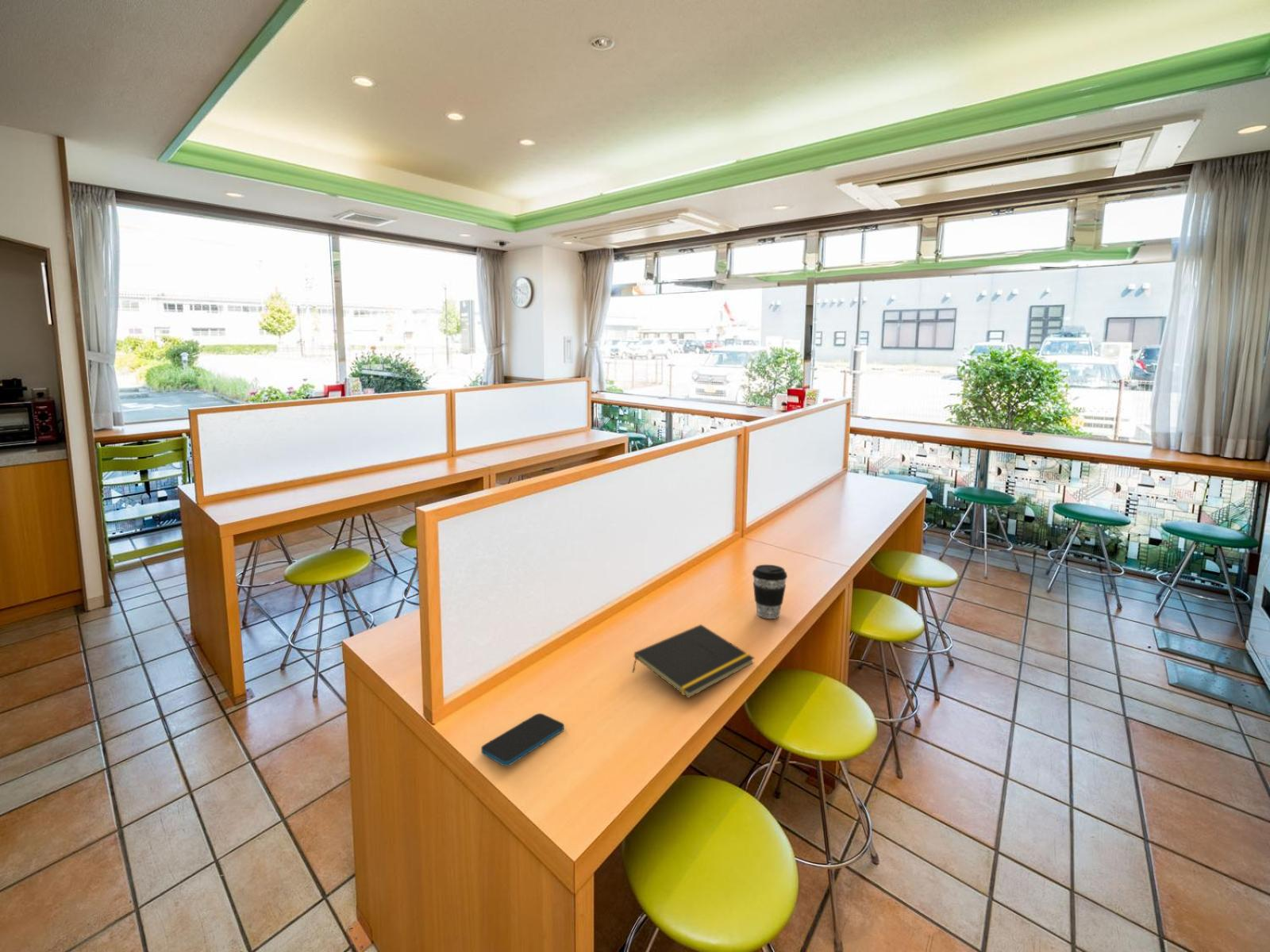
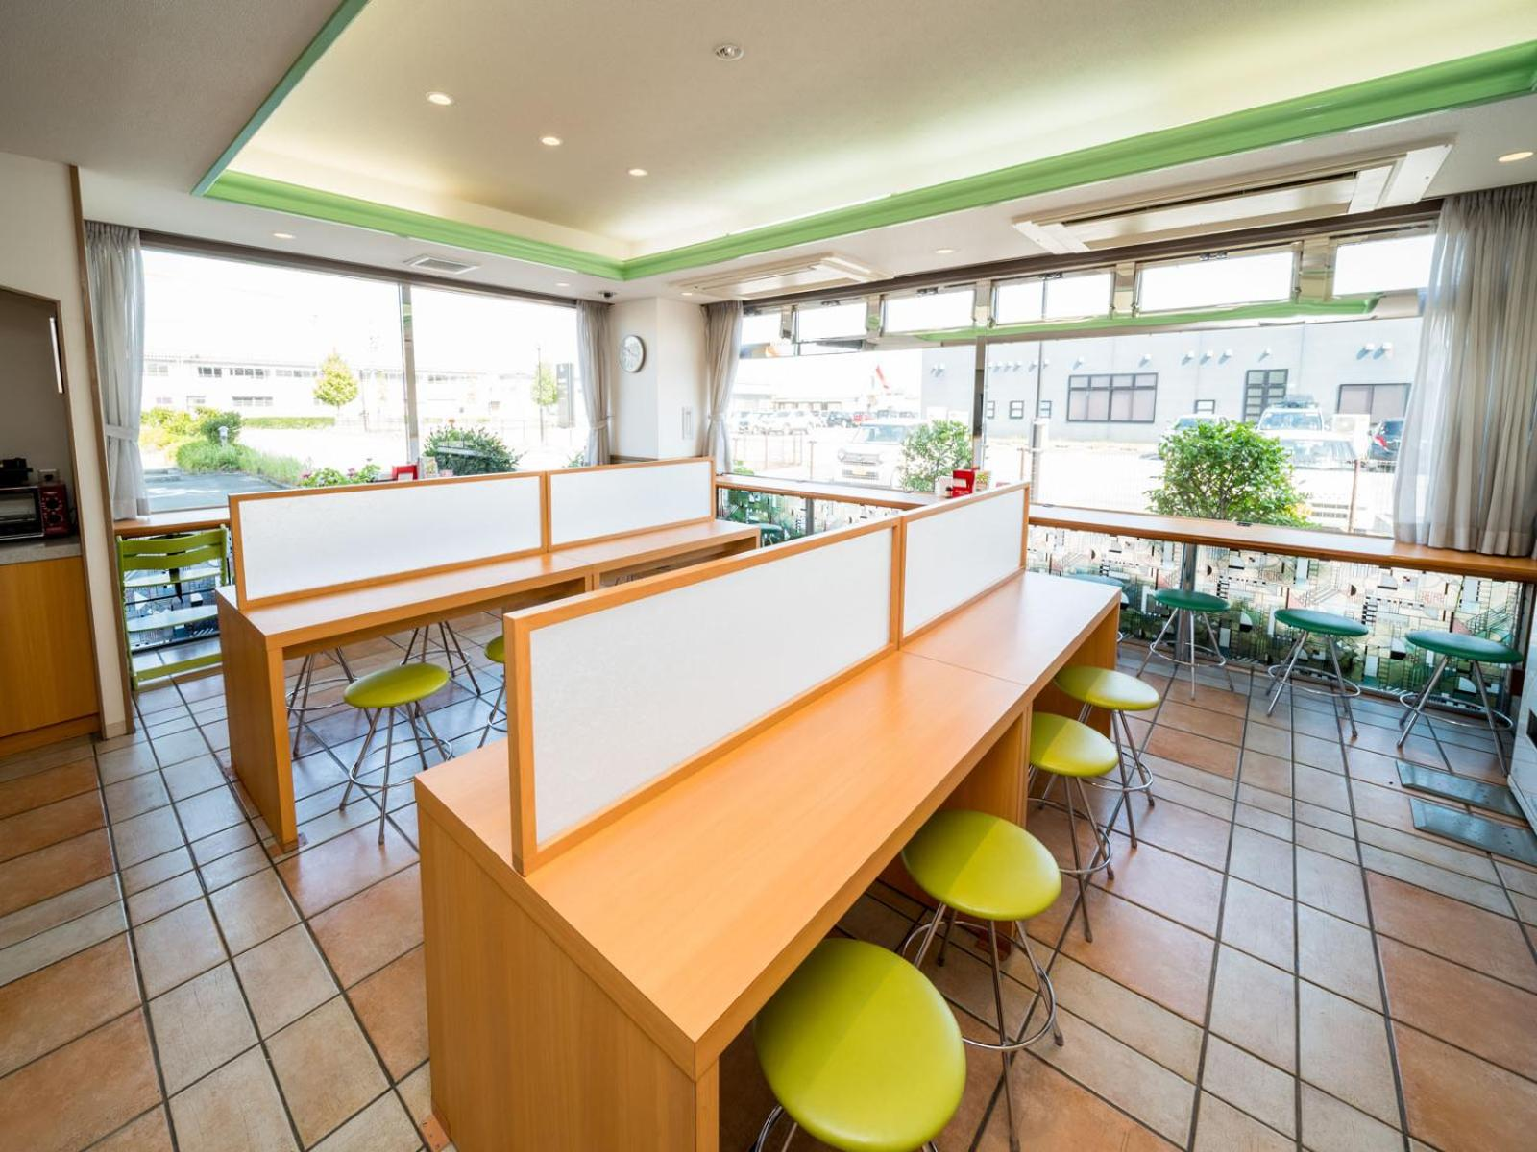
- notepad (695, 657)
- smartphone (524, 738)
- coffee cup (768, 591)
